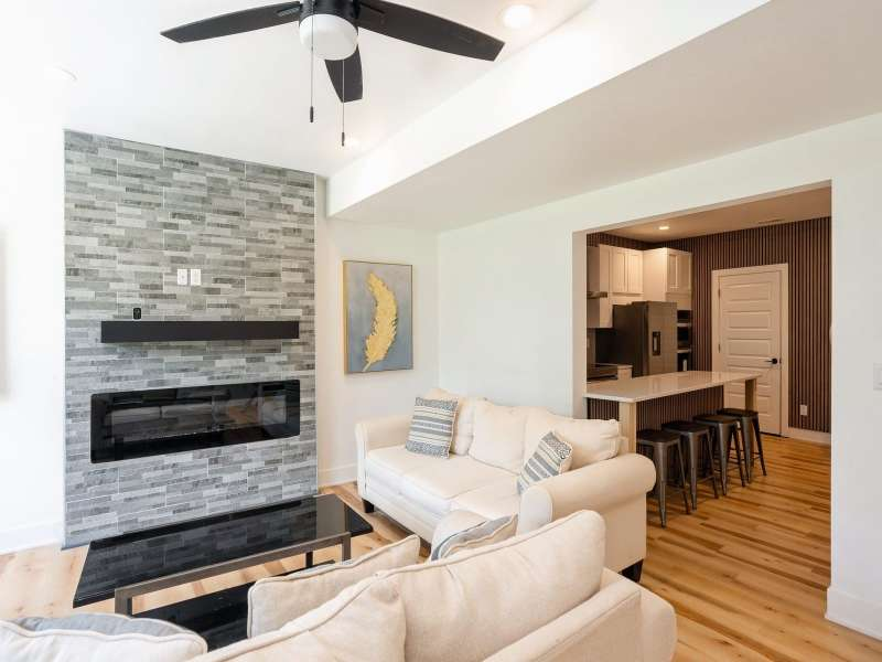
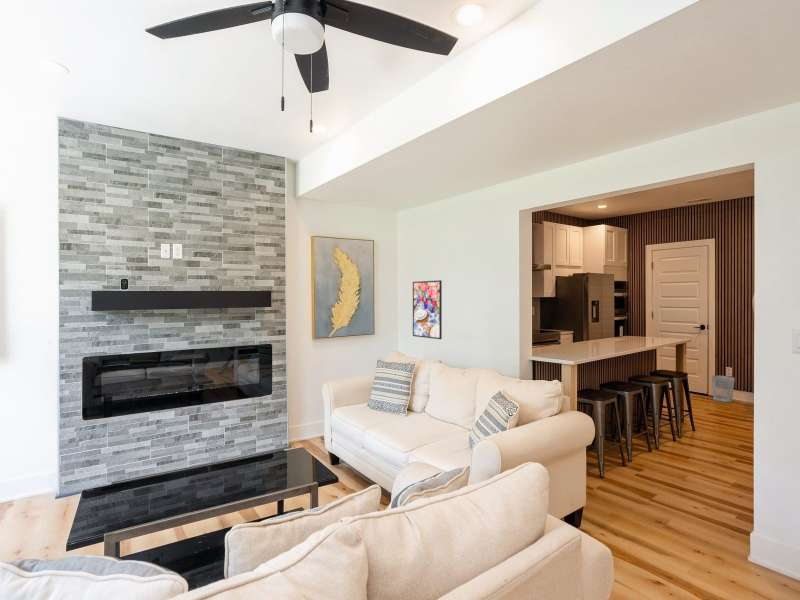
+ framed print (426, 309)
+ wastebasket (723, 388)
